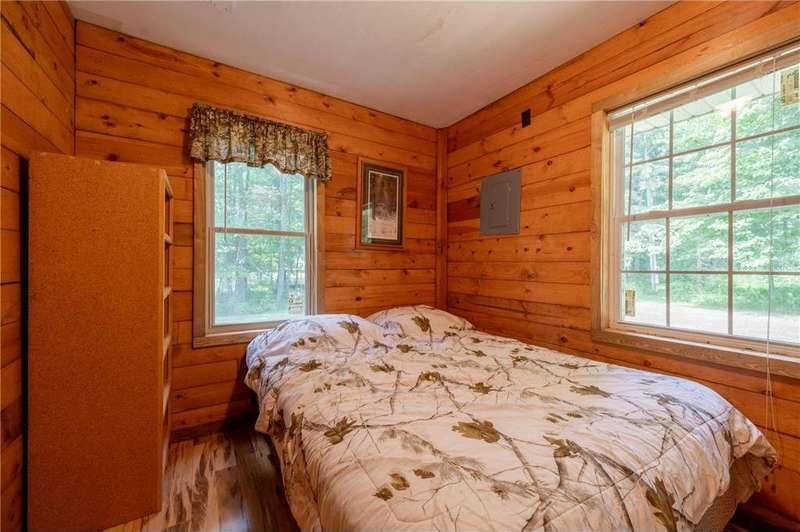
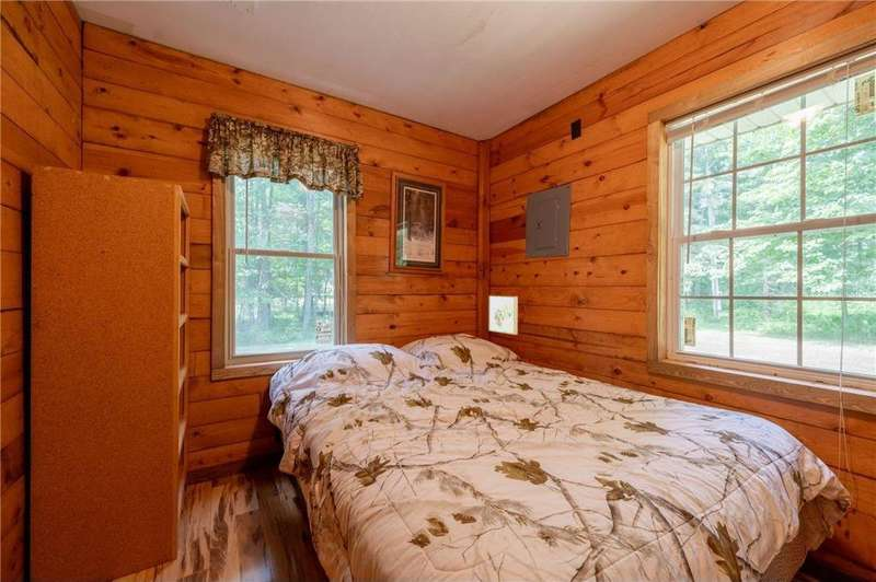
+ wall art (503, 314)
